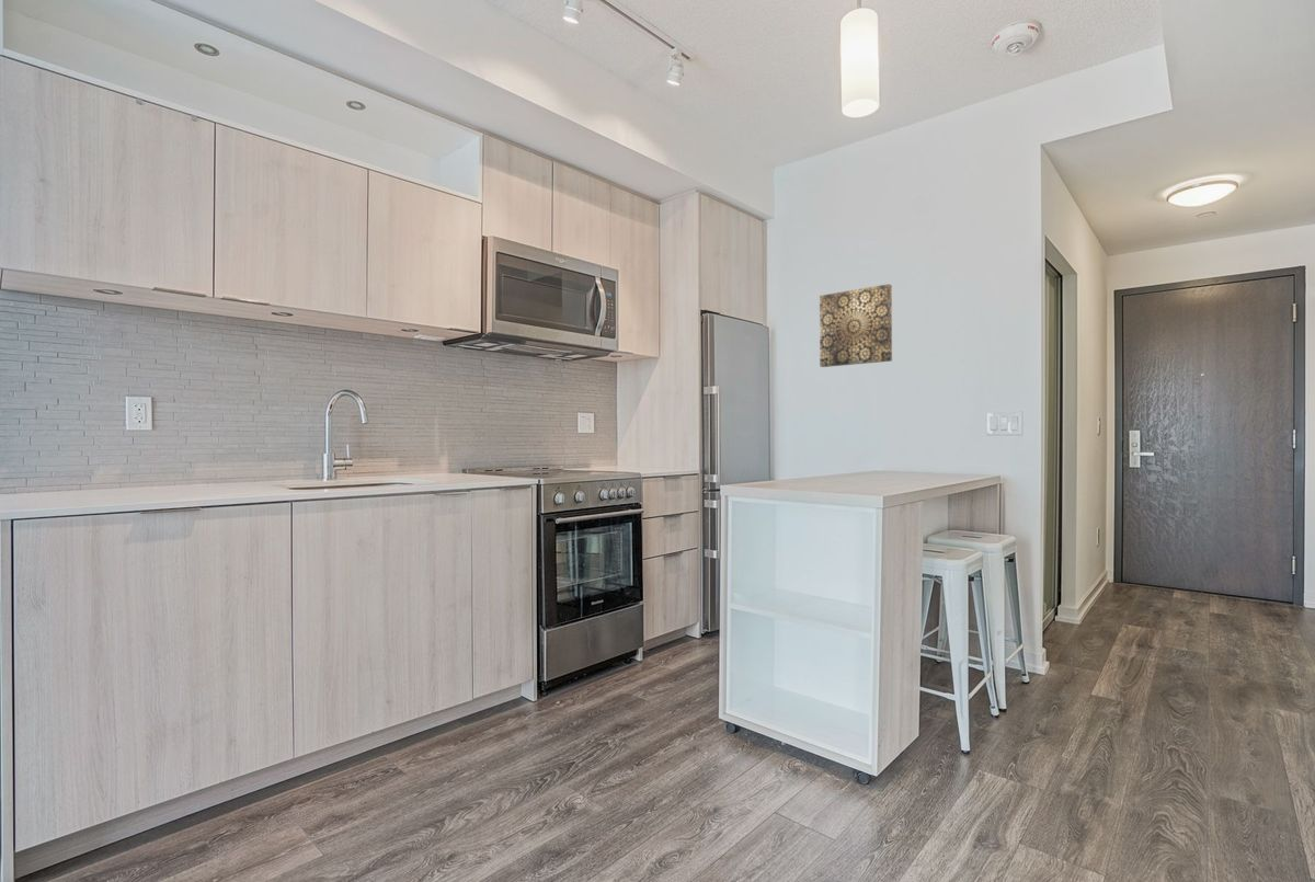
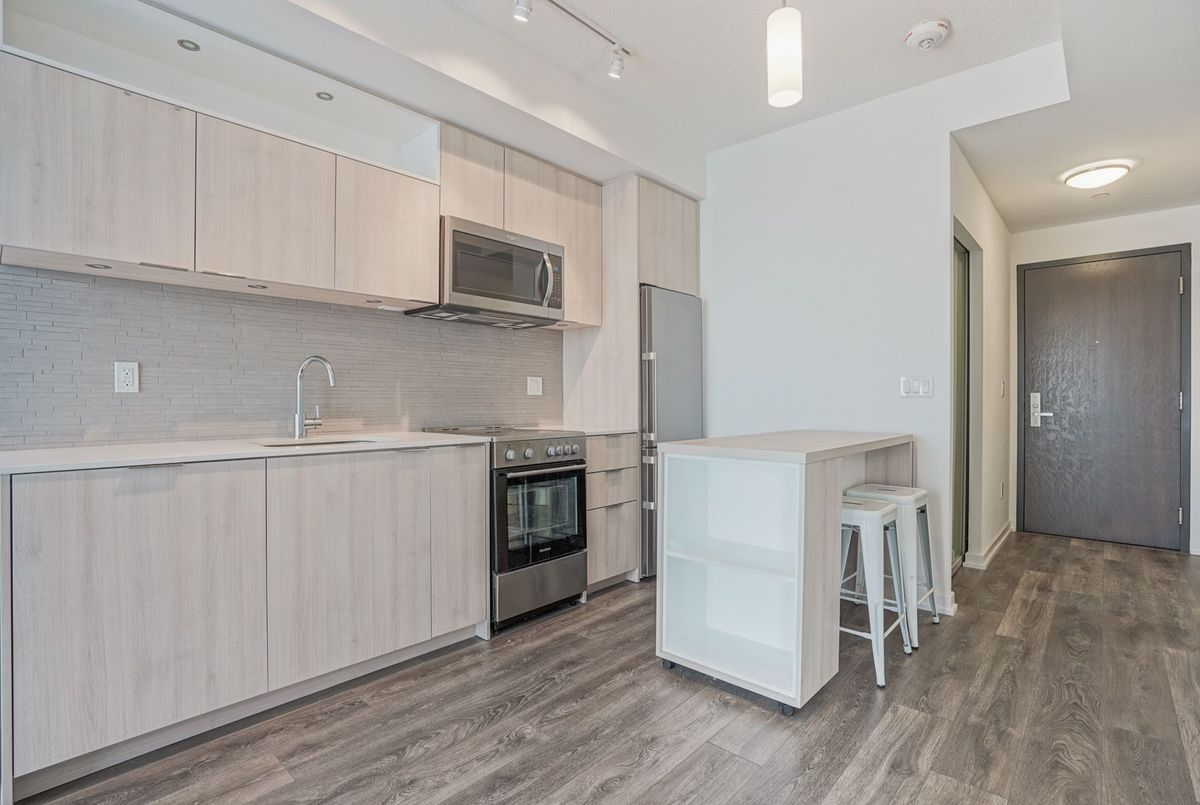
- wall art (854, 327)
